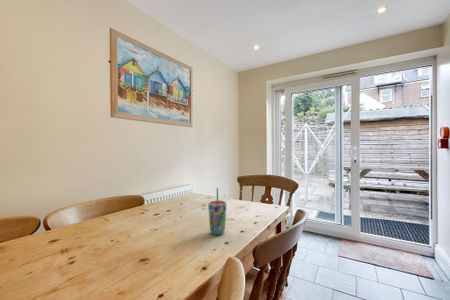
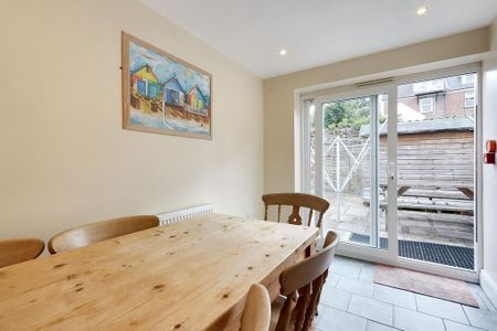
- cup (217, 210)
